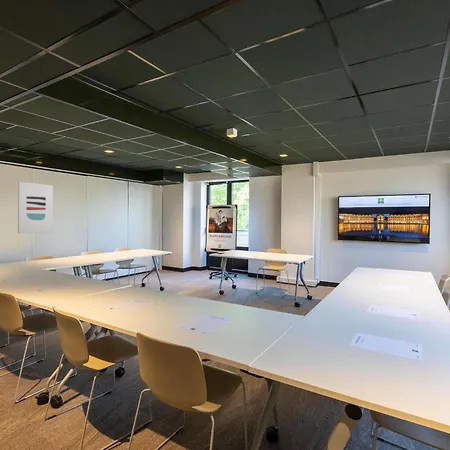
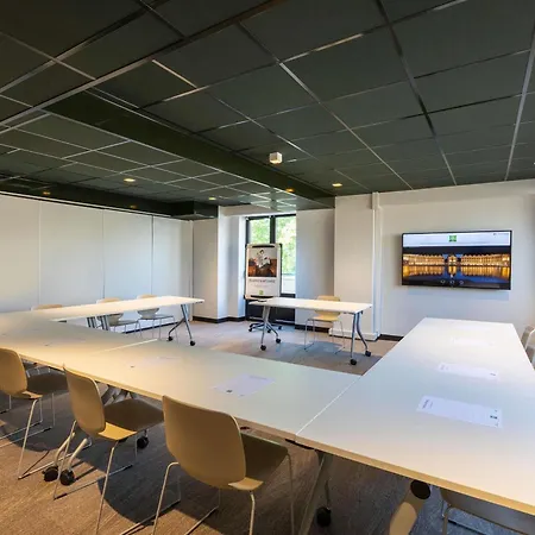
- wall art (36, 208)
